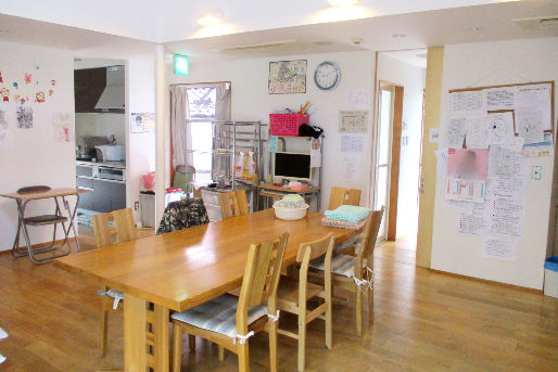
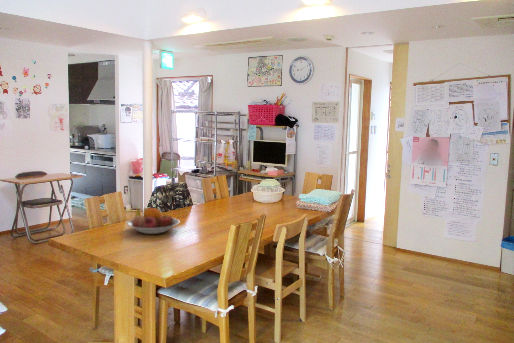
+ fruit bowl (153, 220)
